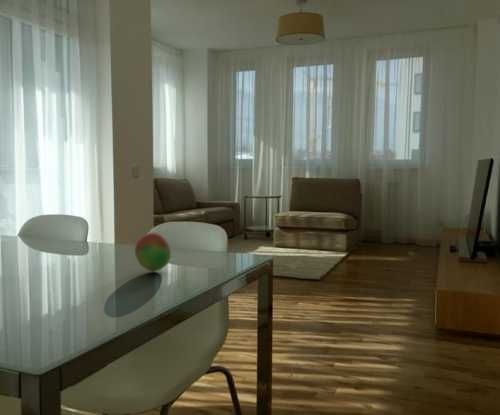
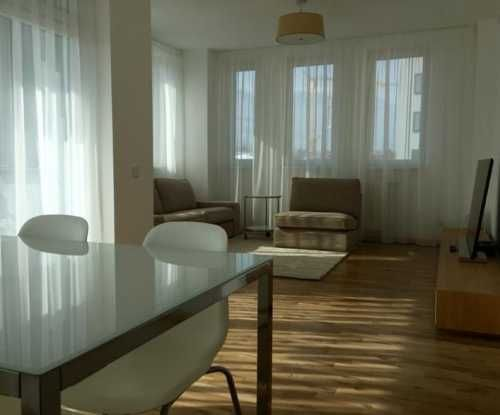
- fruit (153, 252)
